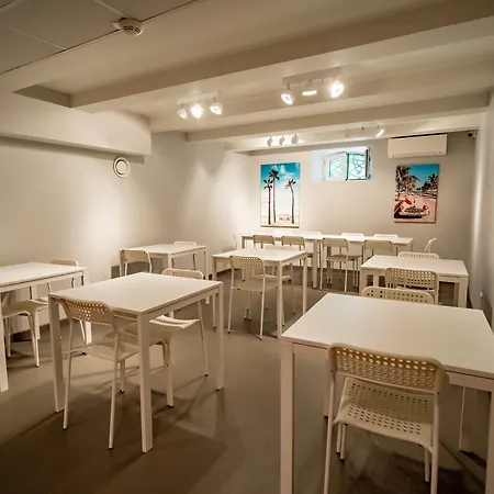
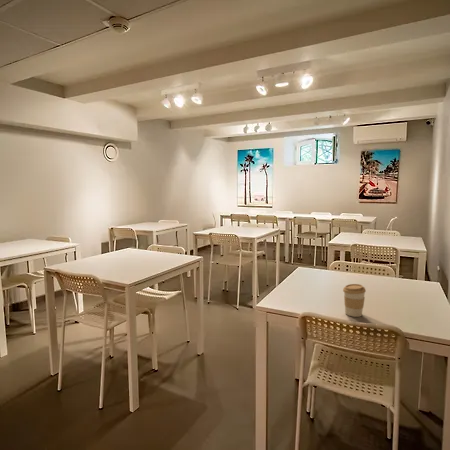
+ coffee cup (353, 299)
